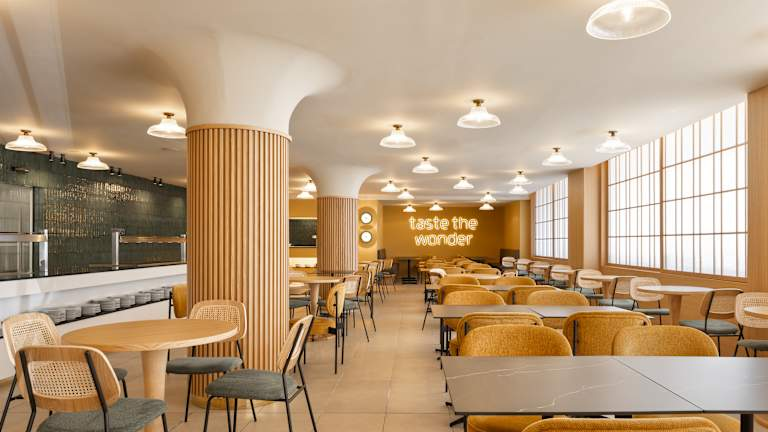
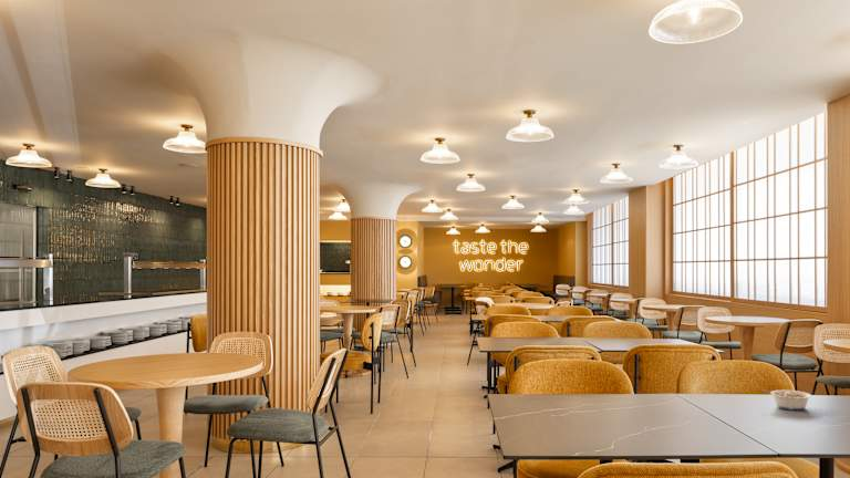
+ legume (789, 398)
